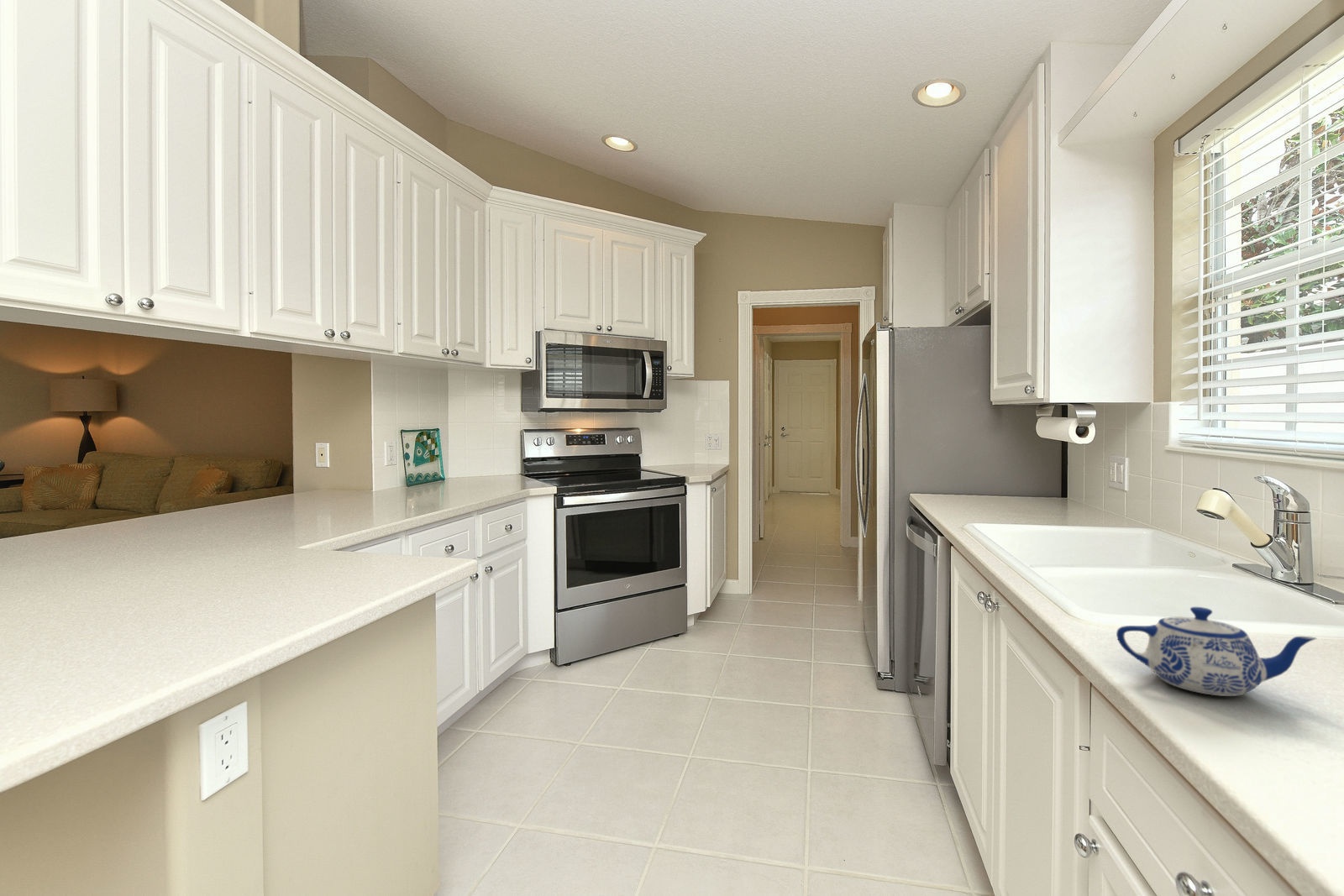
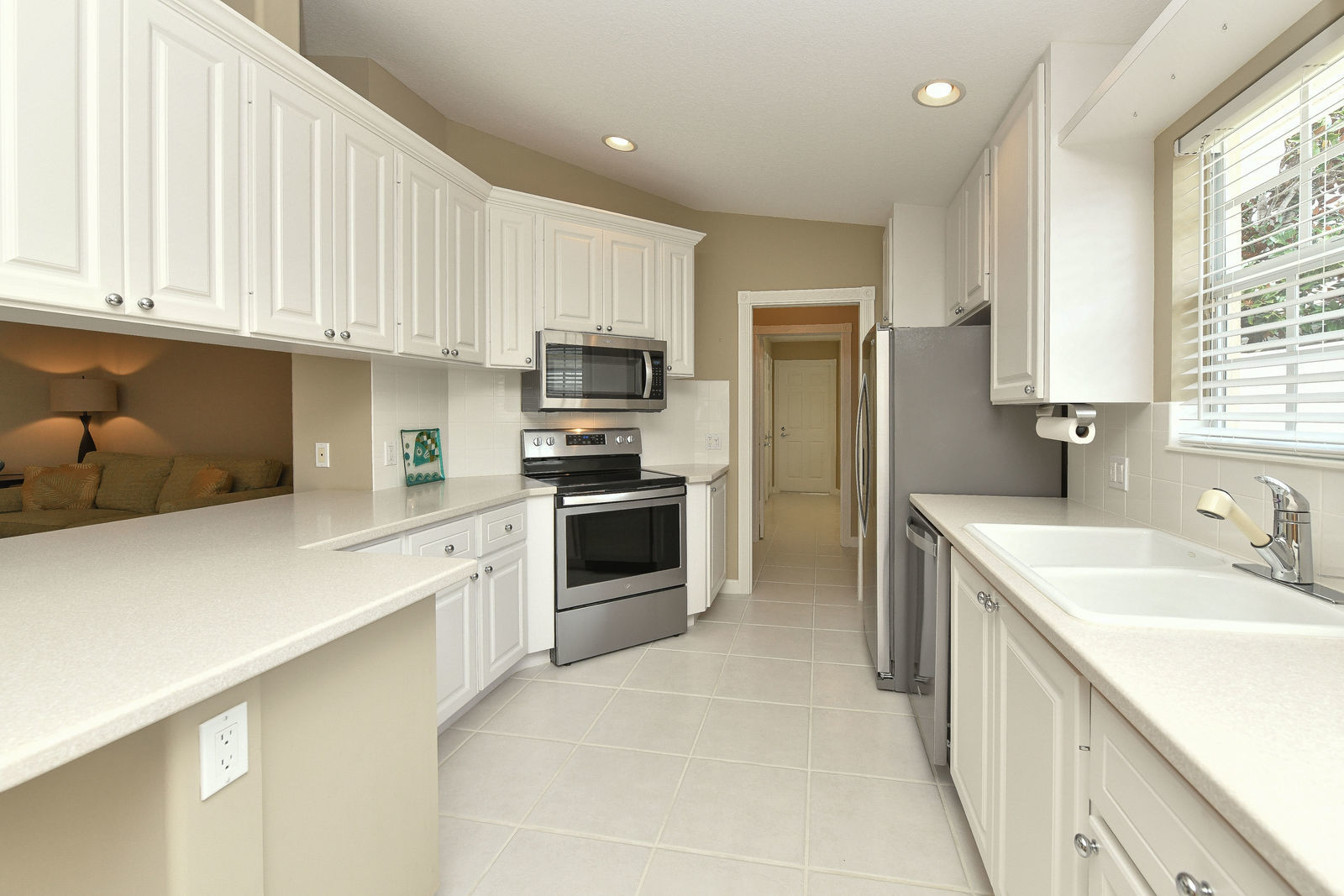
- teapot (1210, 647)
